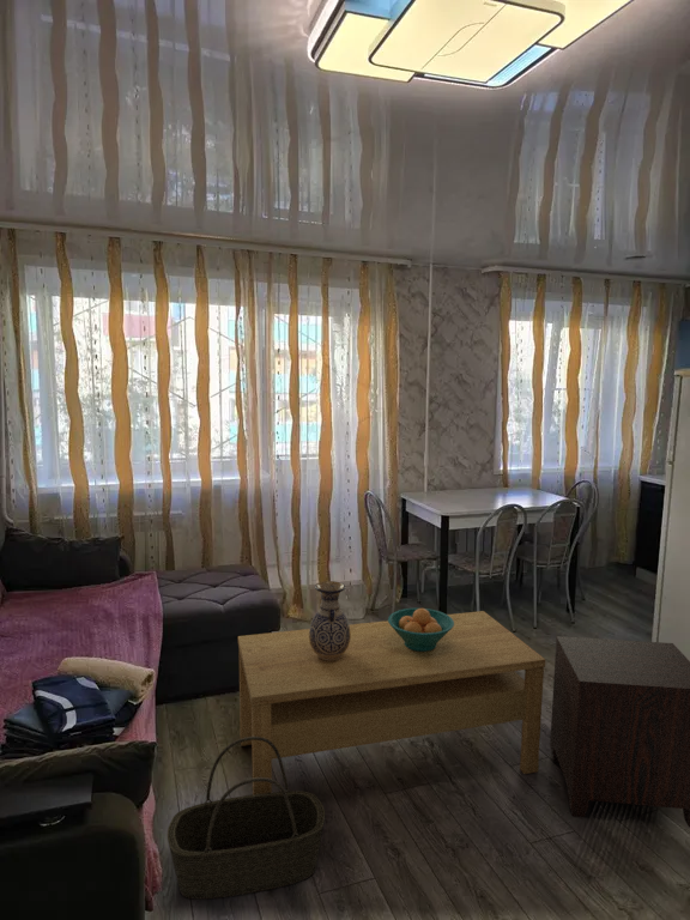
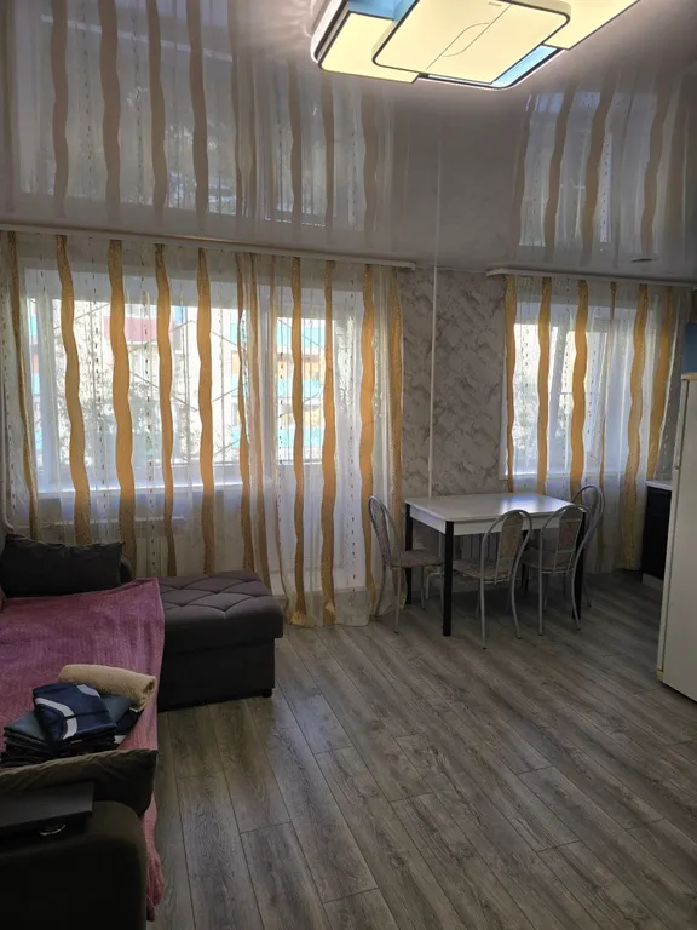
- vase (329, 621)
- coffee table (385, 702)
- fruit bowl (420, 627)
- nightstand (623, 725)
- basket (247, 812)
